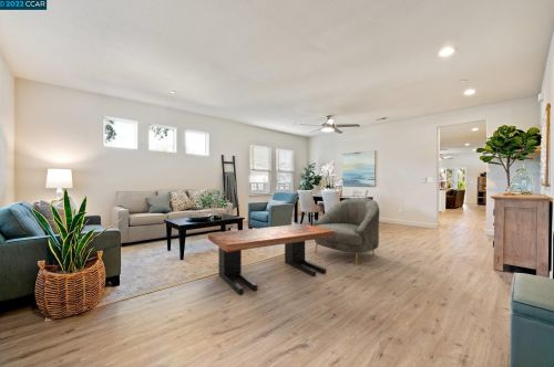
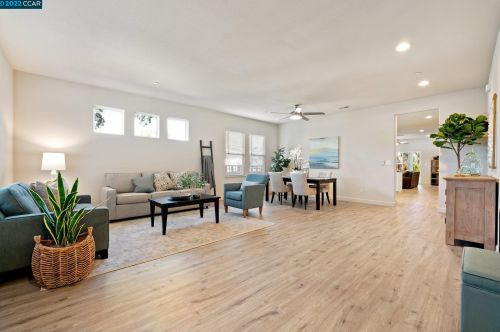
- coffee table (269, 245)
- armchair (347, 227)
